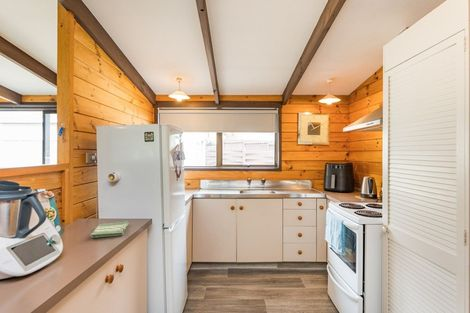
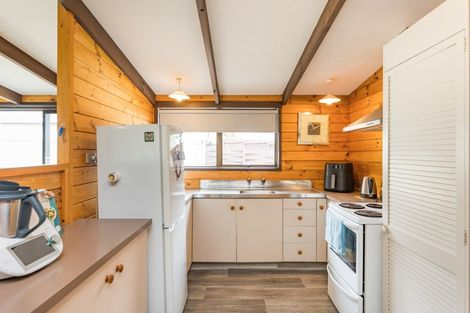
- dish towel (110, 228)
